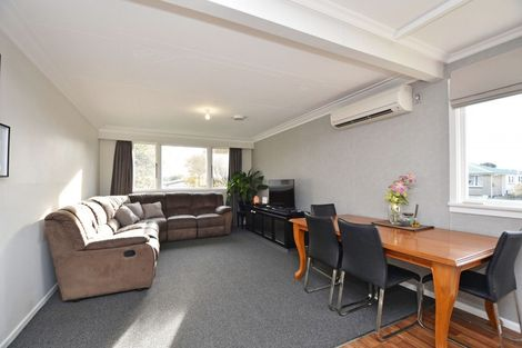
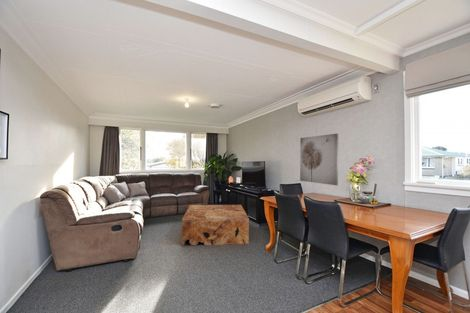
+ coffee table (215, 222)
+ wall art (317, 159)
